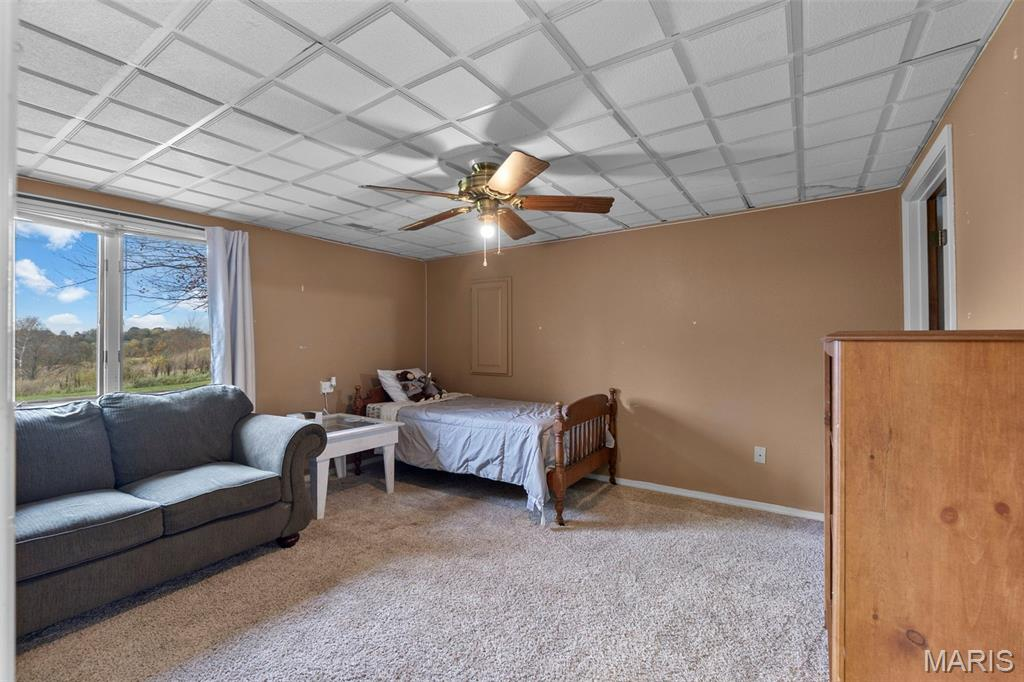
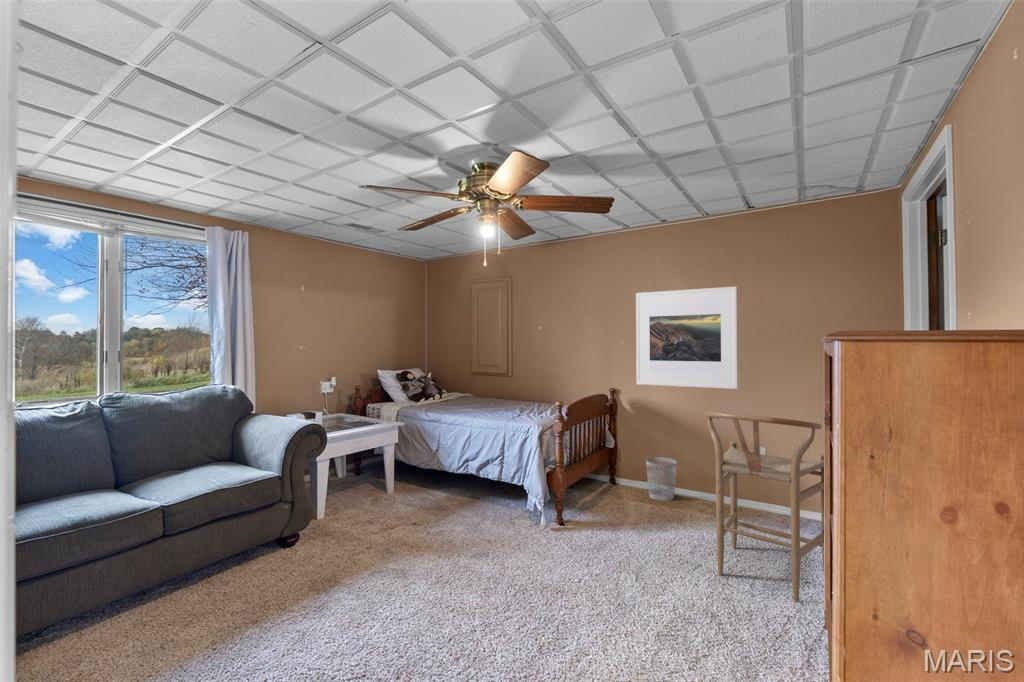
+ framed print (683, 338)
+ wastebasket (661, 478)
+ bar stool (766, 478)
